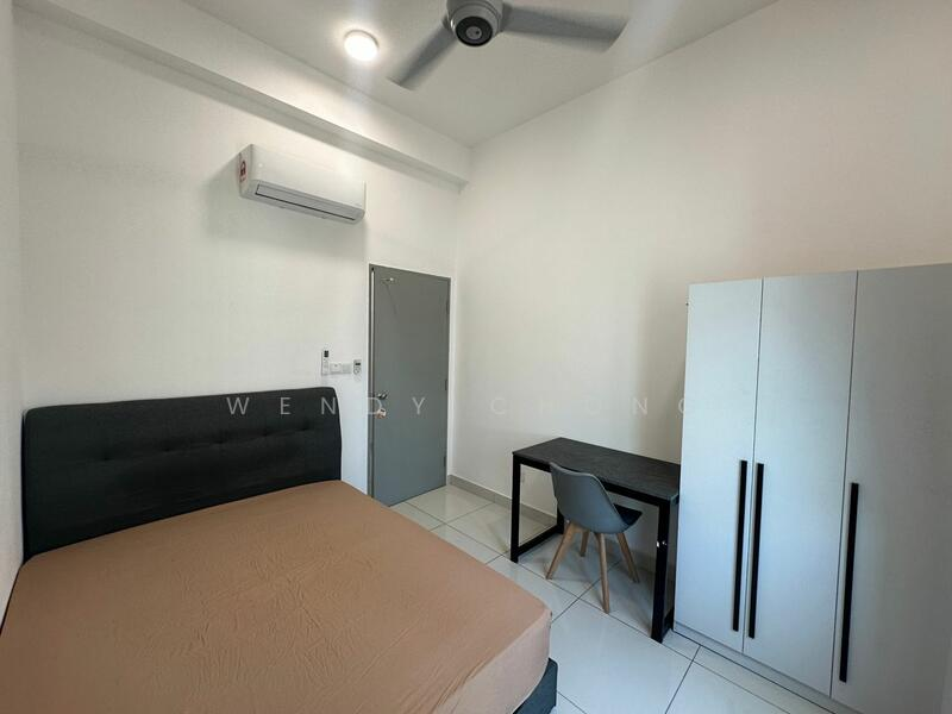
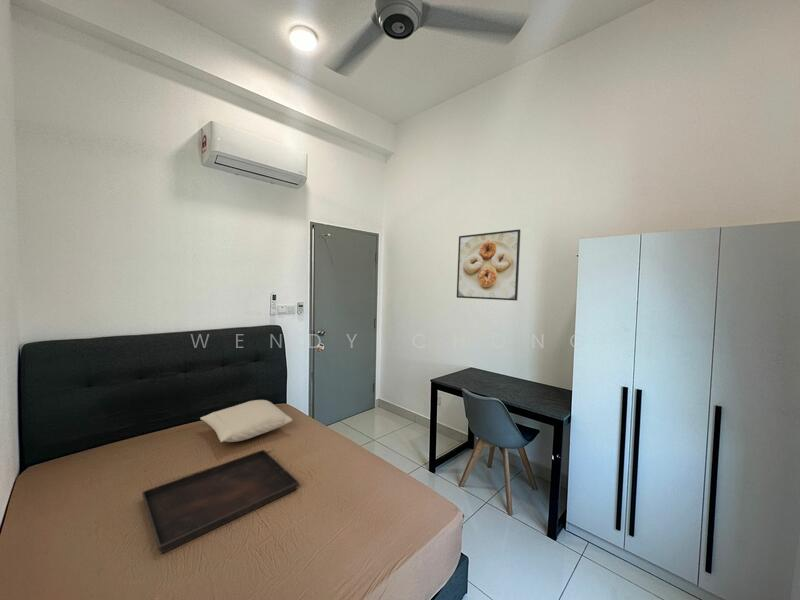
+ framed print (486, 266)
+ pillow (246, 419)
+ serving tray (223, 490)
